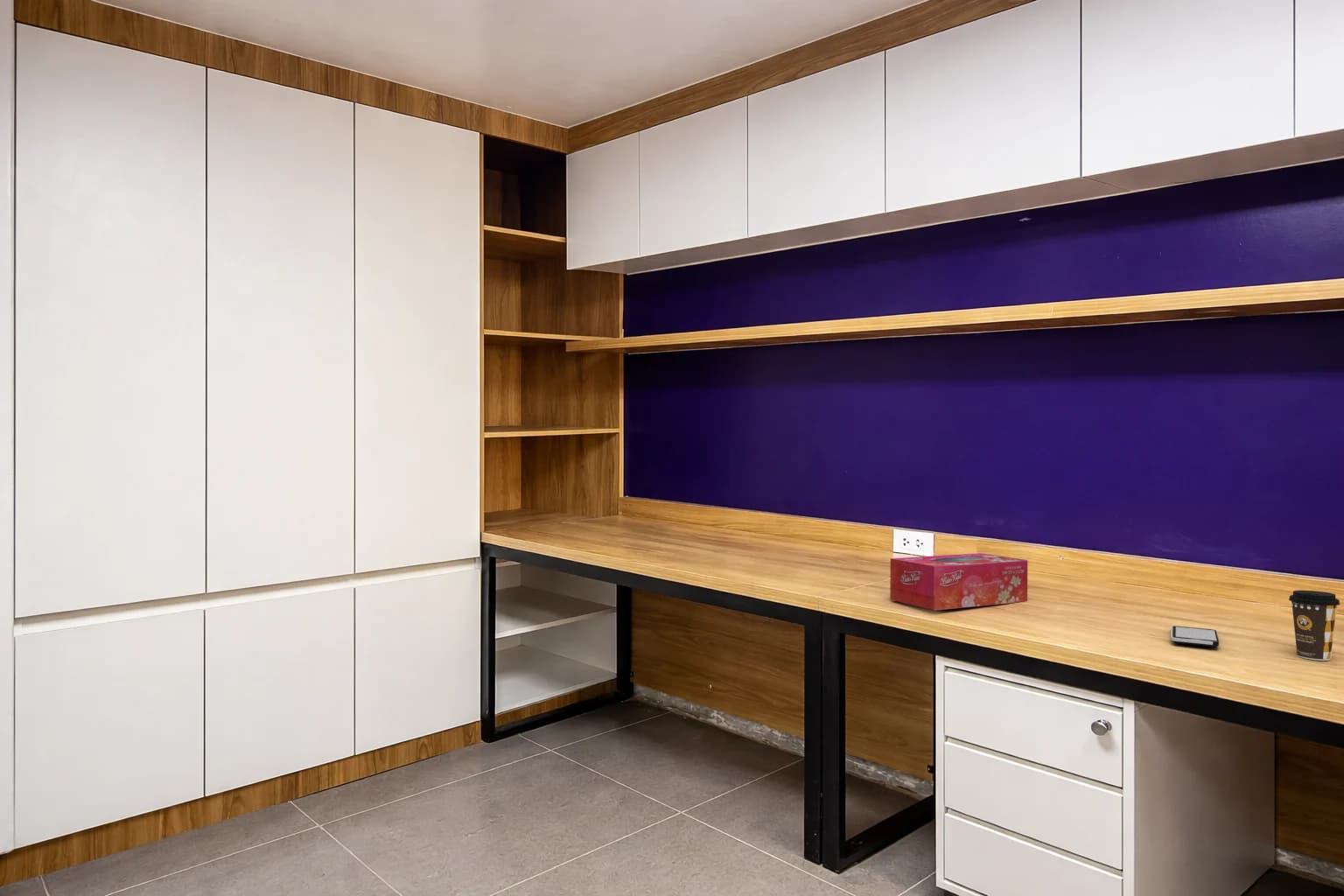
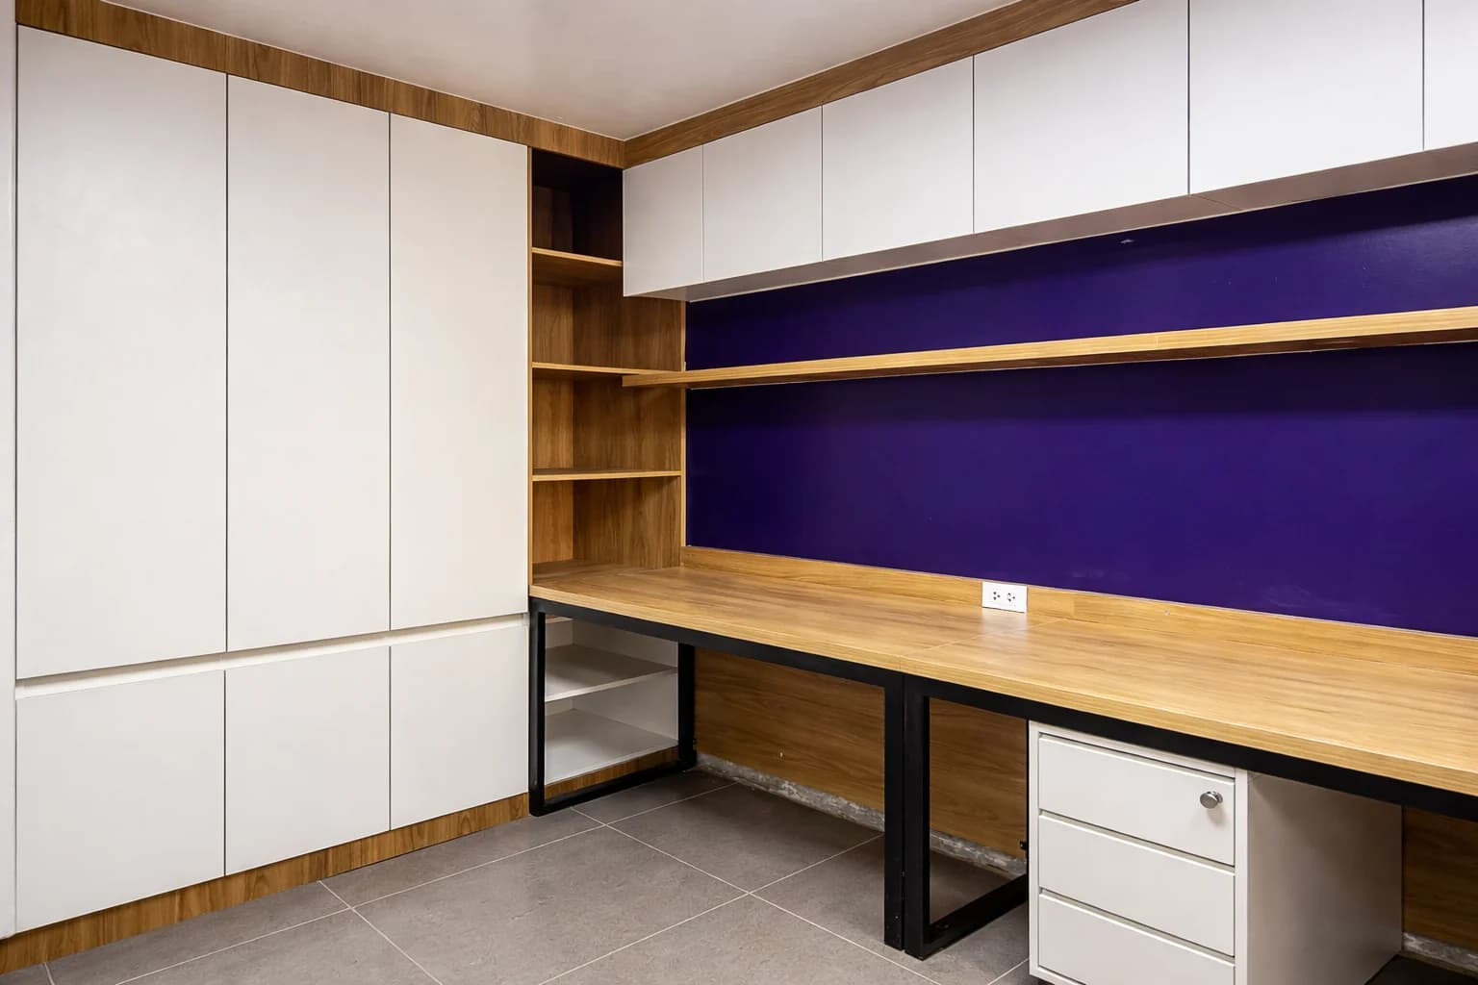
- smartphone (1194, 635)
- tissue box (958, 579)
- coffee cup (1313, 625)
